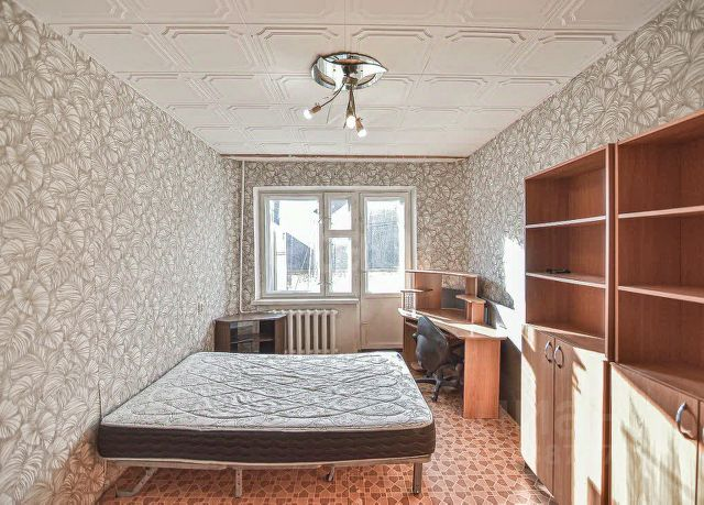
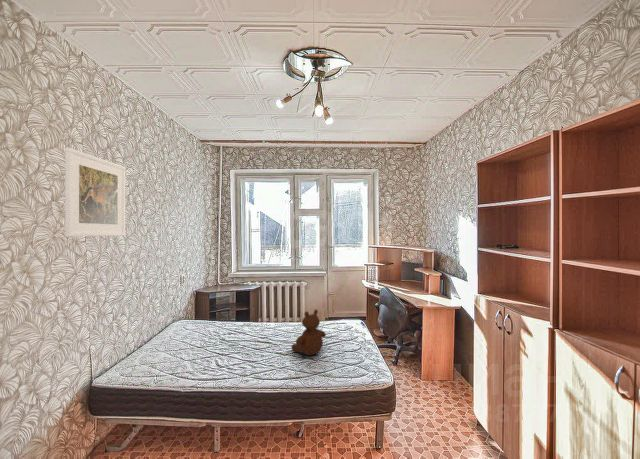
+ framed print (99, 197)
+ teddy bear (307, 330)
